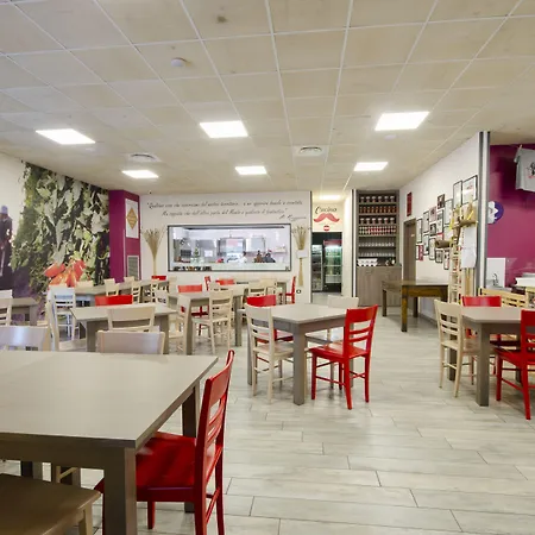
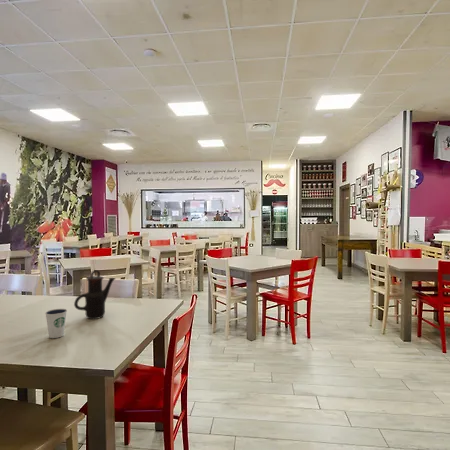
+ dixie cup (56, 323)
+ teapot (95, 293)
